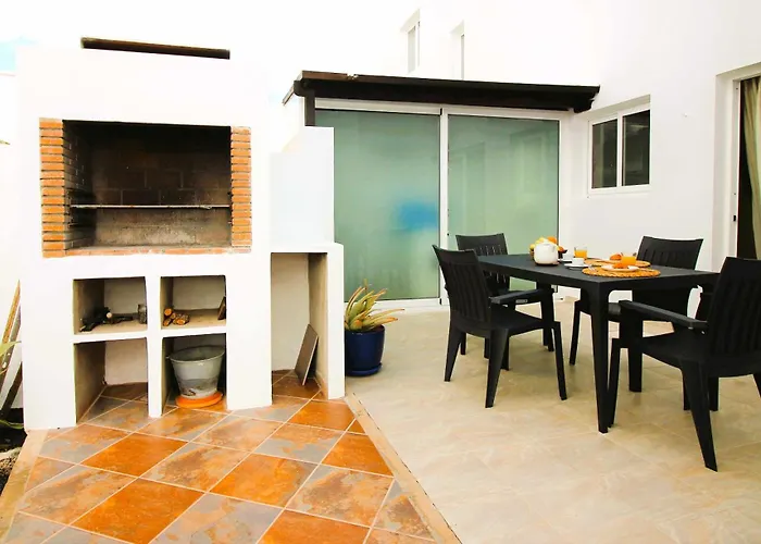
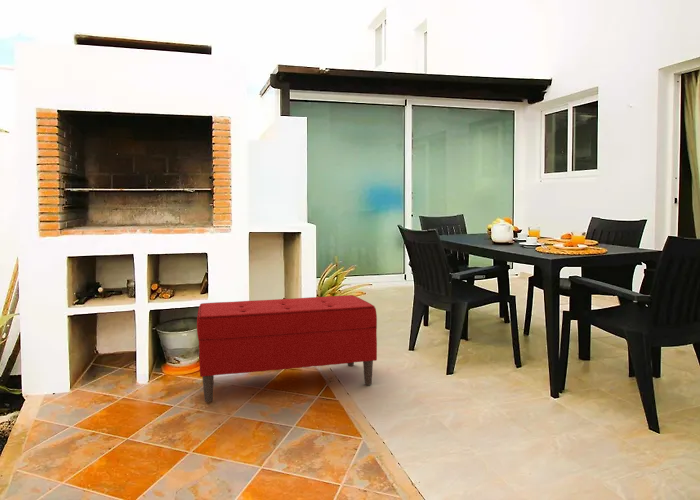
+ bench (286, 343)
